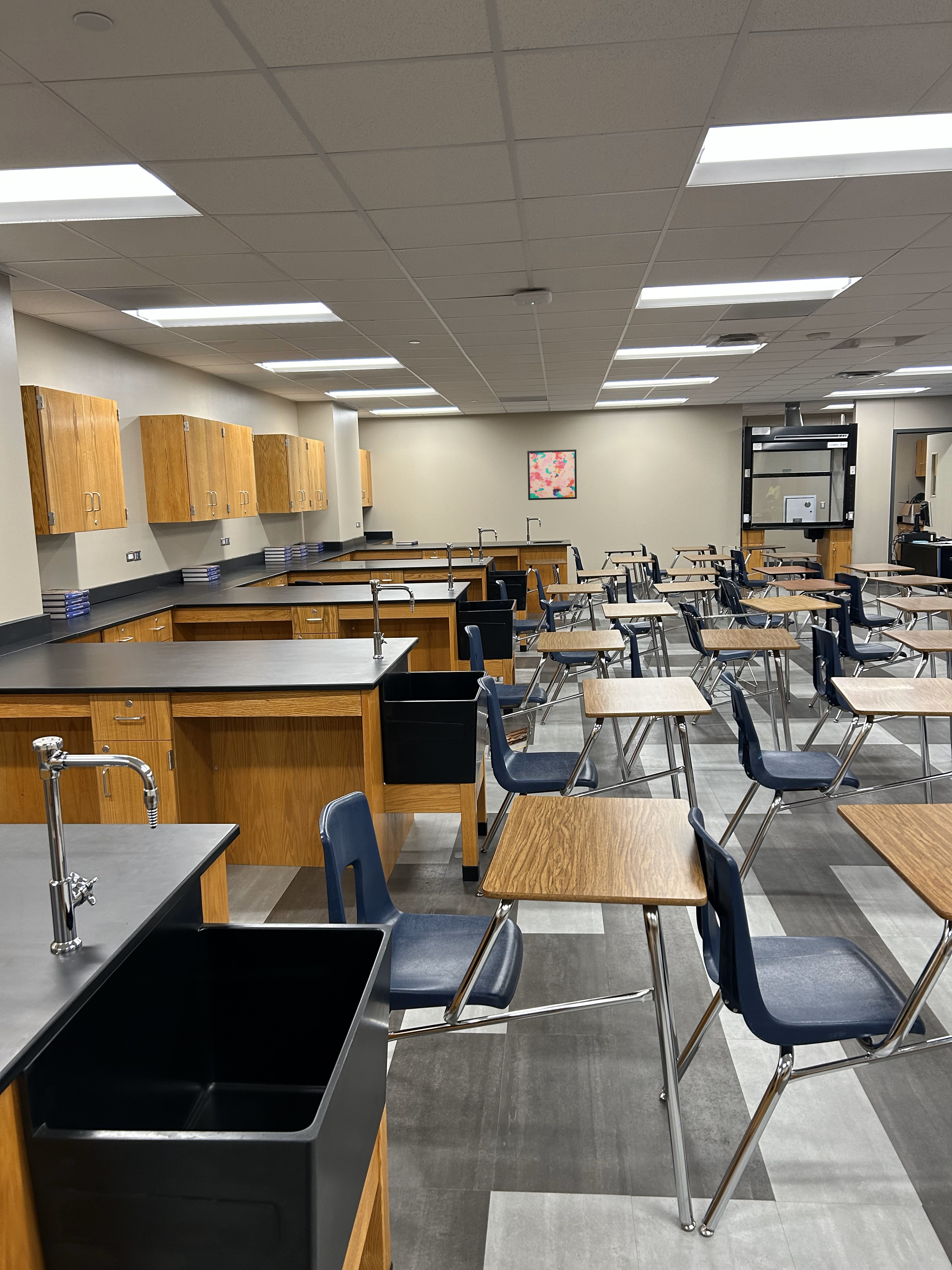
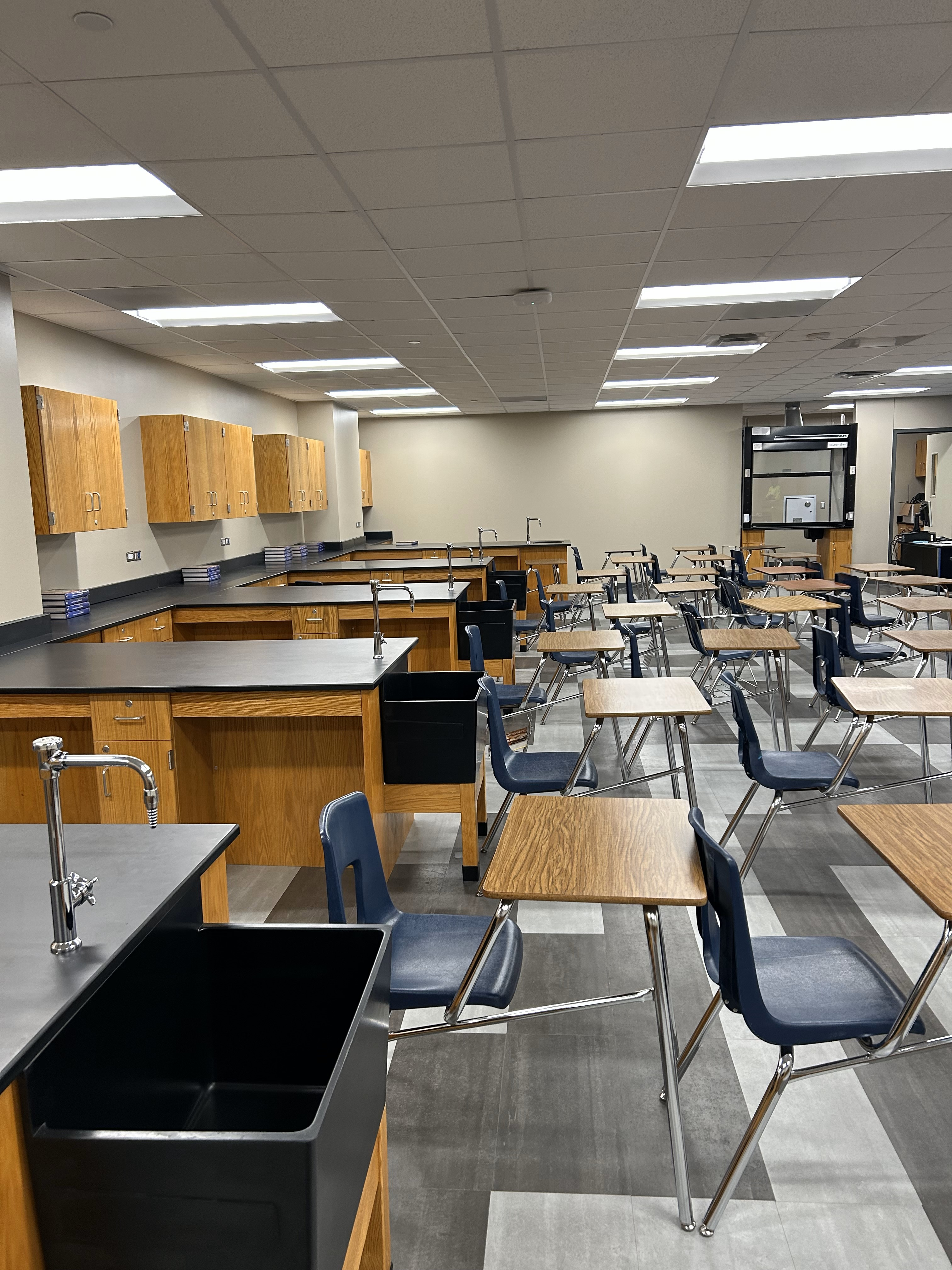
- wall art (552, 475)
